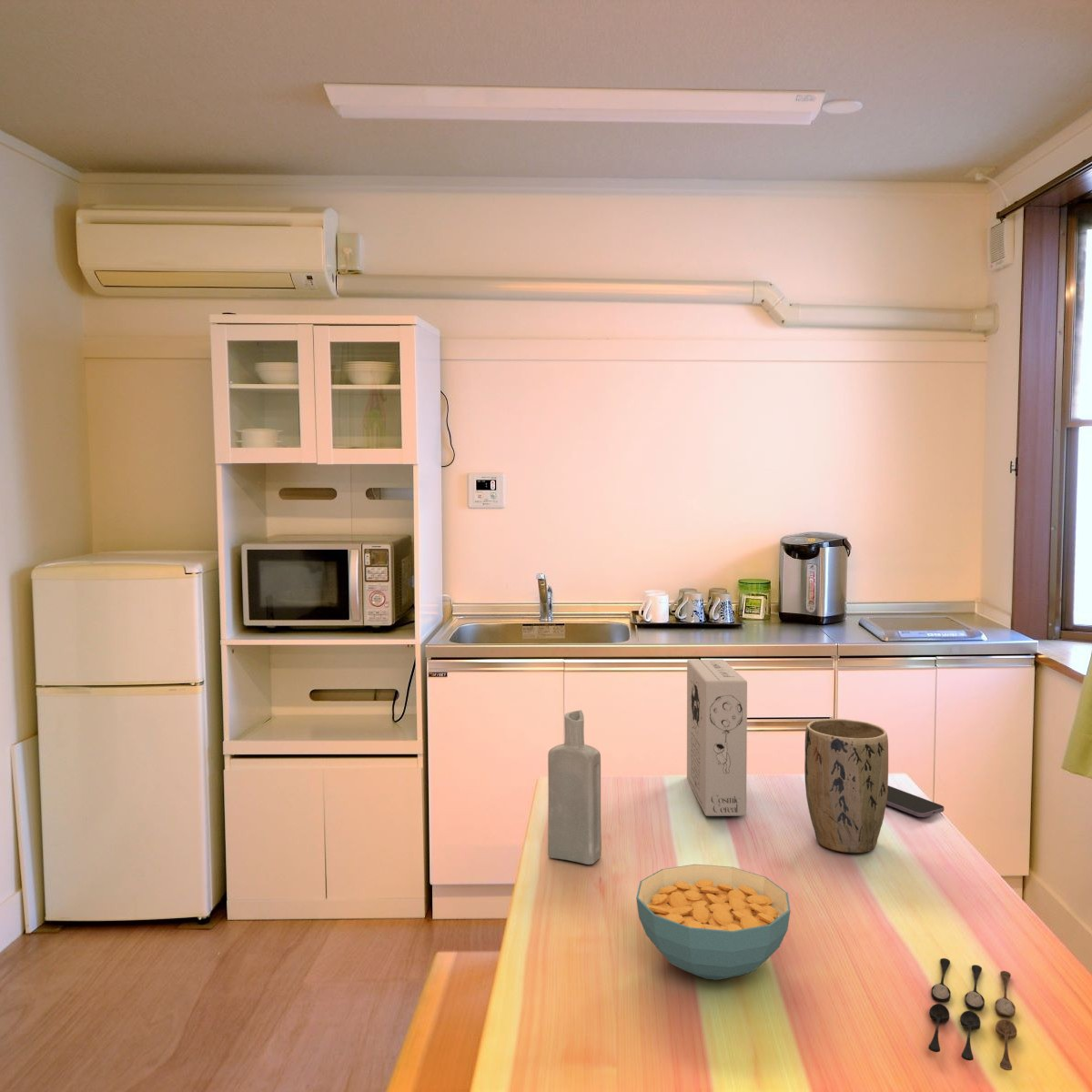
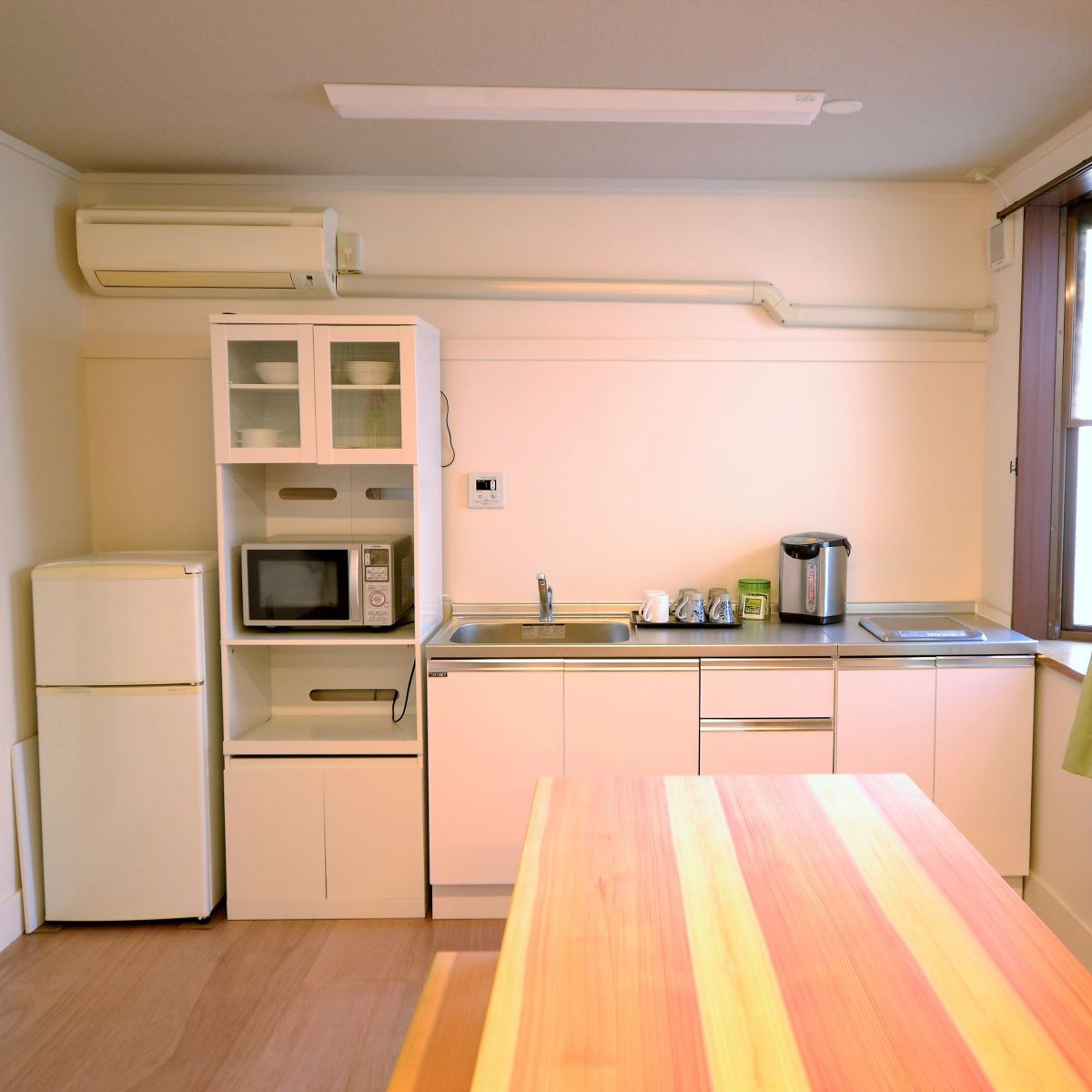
- cereal bowl (712, 931)
- spoon (972, 1011)
- plant pot (845, 785)
- bottle (574, 784)
- cereal box (714, 733)
- smartphone (899, 799)
